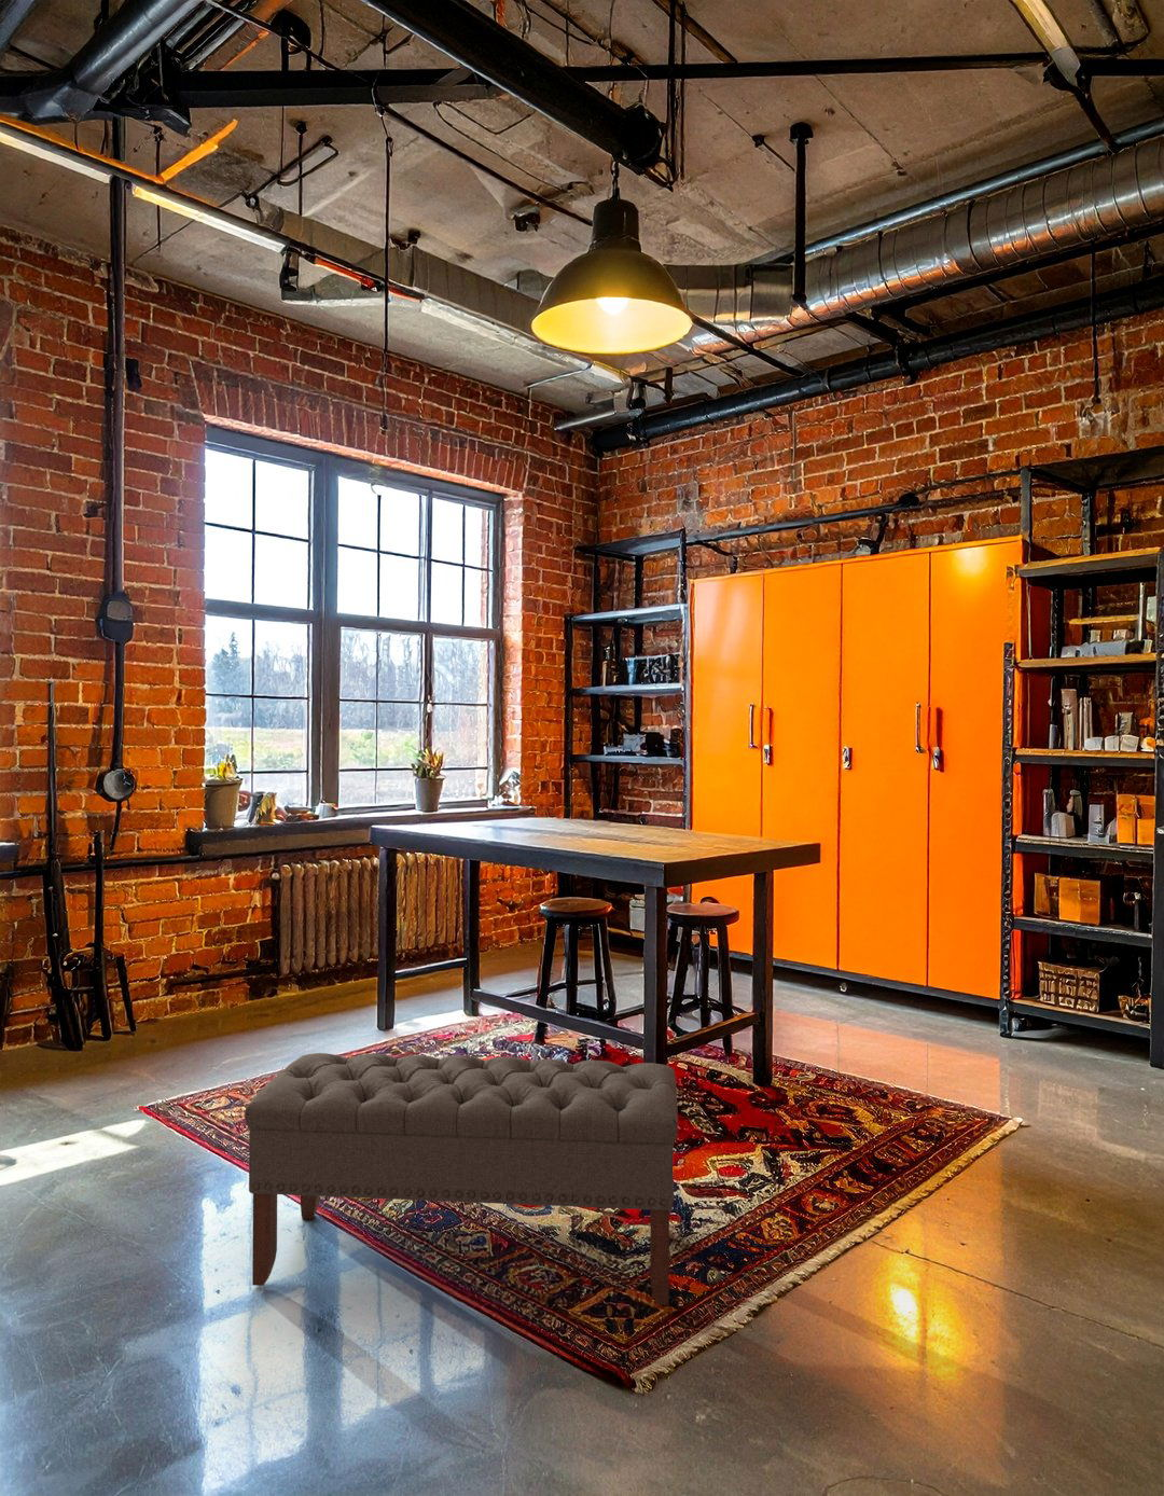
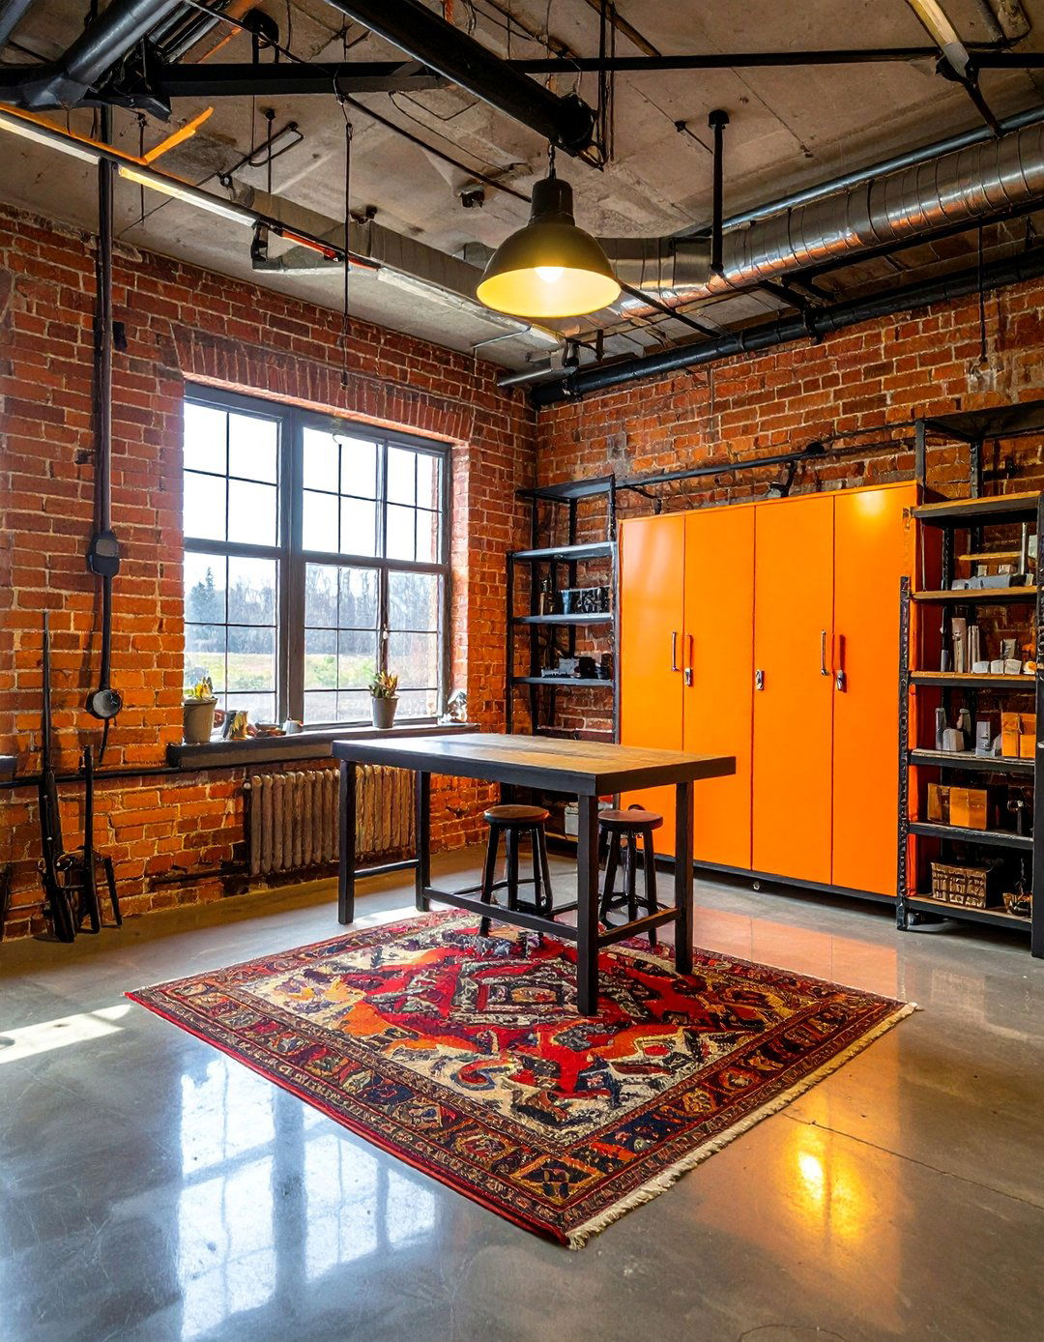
- bench (472, 1166)
